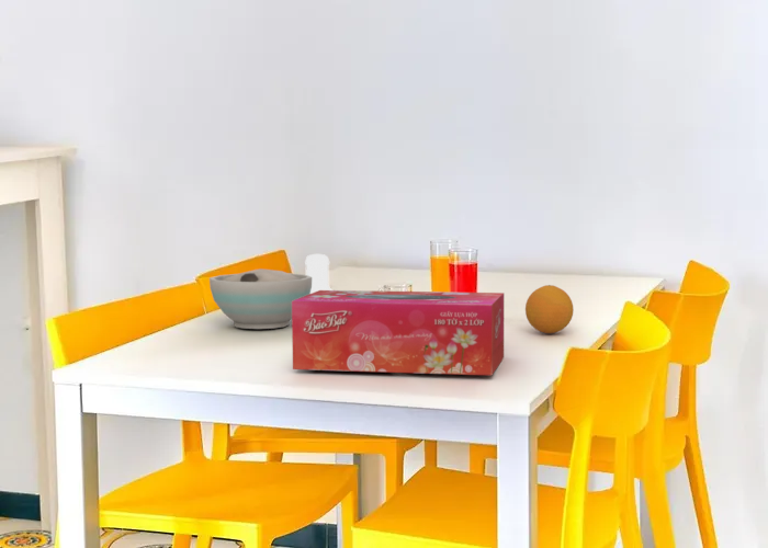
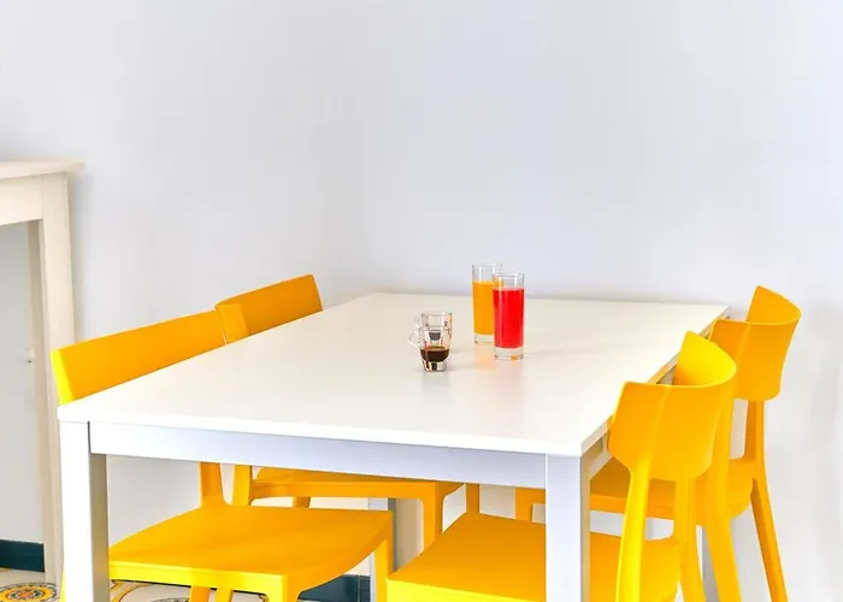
- salt shaker (317, 273)
- tissue box (400, 330)
- fruit (549, 308)
- bowl (261, 297)
